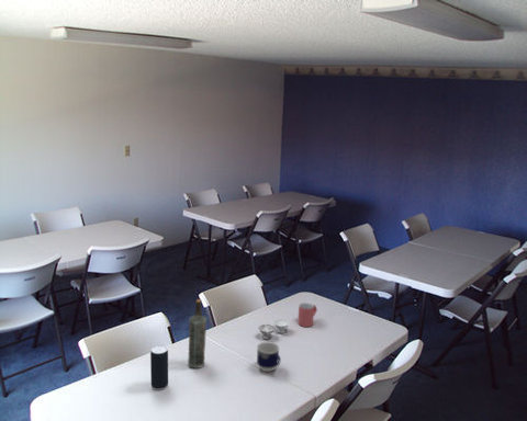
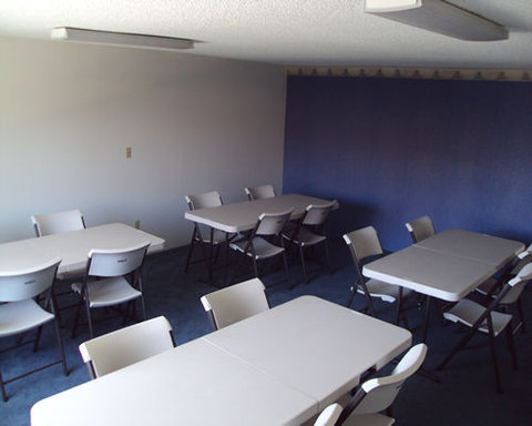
- mug (309, 312)
- bottle (197, 332)
- beverage can (159, 367)
- bowl (273, 329)
- cup (269, 359)
